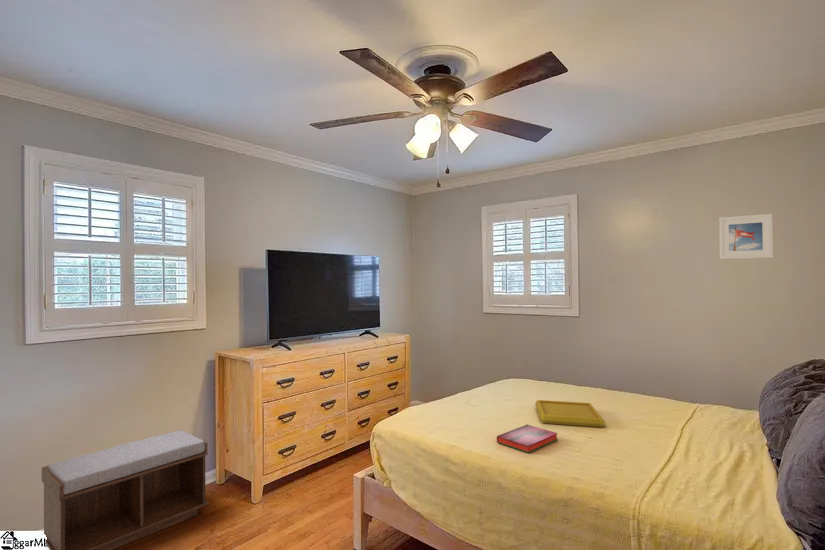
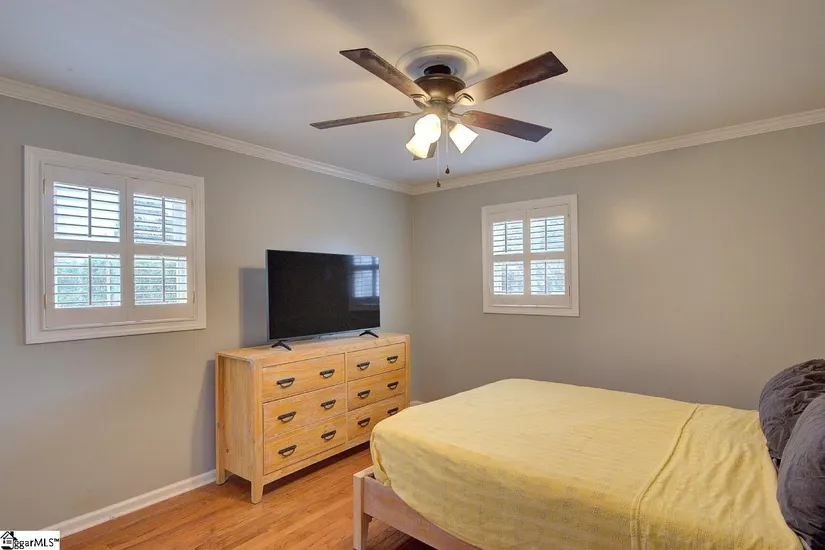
- serving tray (567, 412)
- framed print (745, 237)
- hardback book (527, 437)
- bench (130, 489)
